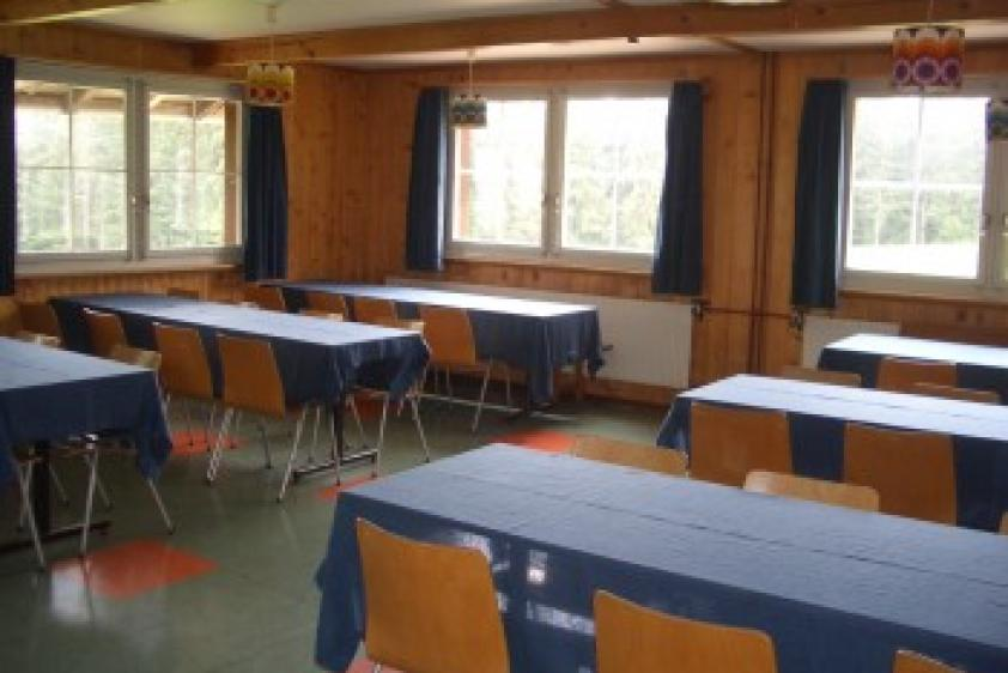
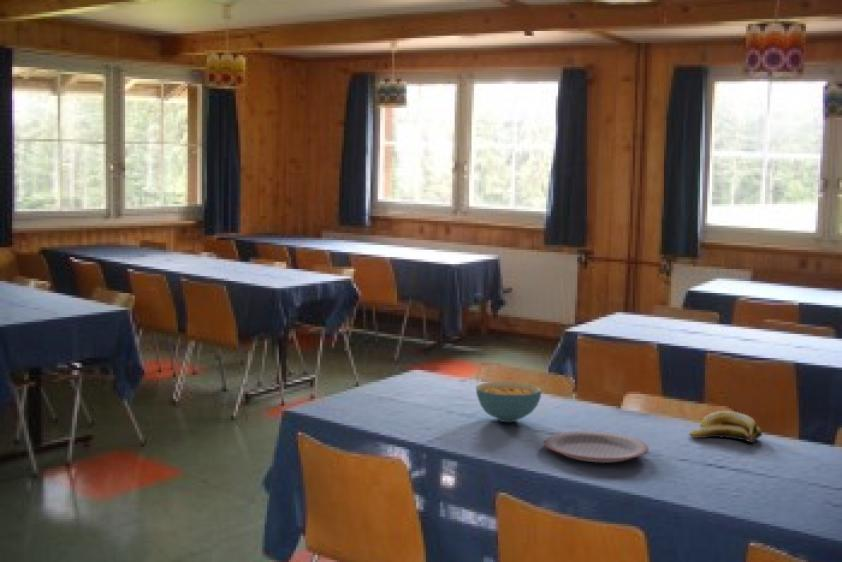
+ banana (728, 426)
+ plate (595, 448)
+ cereal bowl (507, 404)
